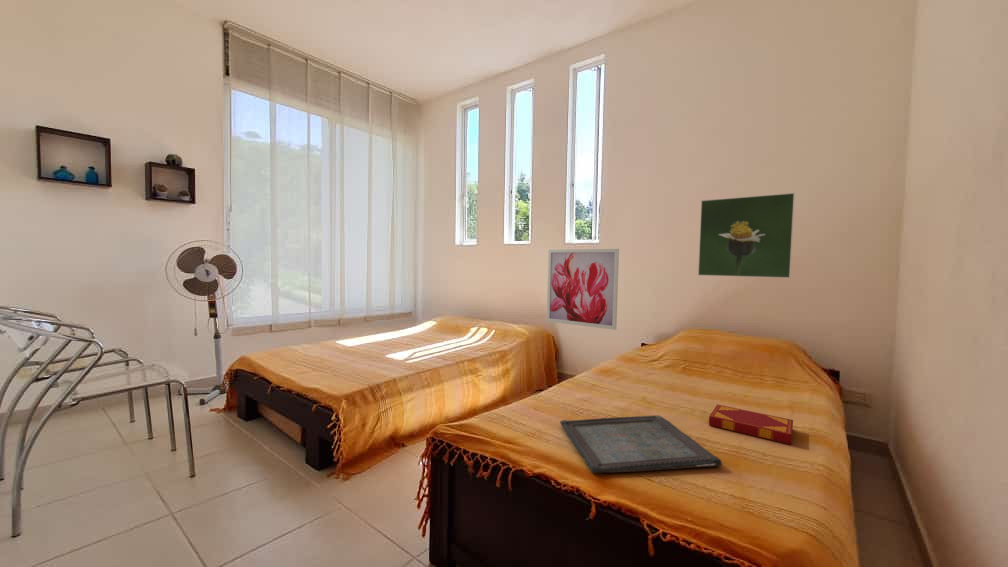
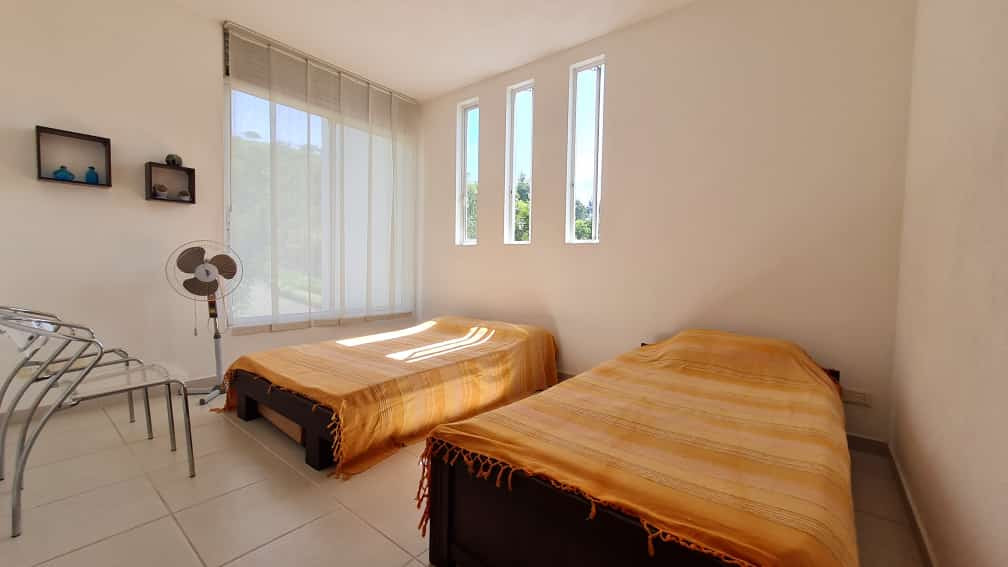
- wall art (580, 287)
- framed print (743, 237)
- hardback book (750, 422)
- serving tray (631, 439)
